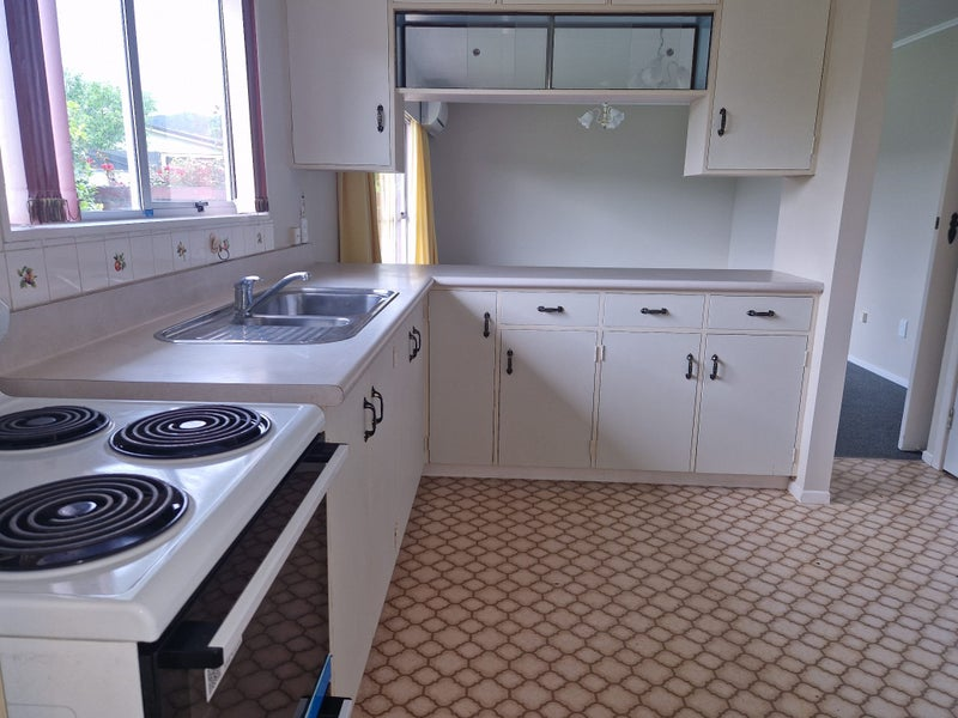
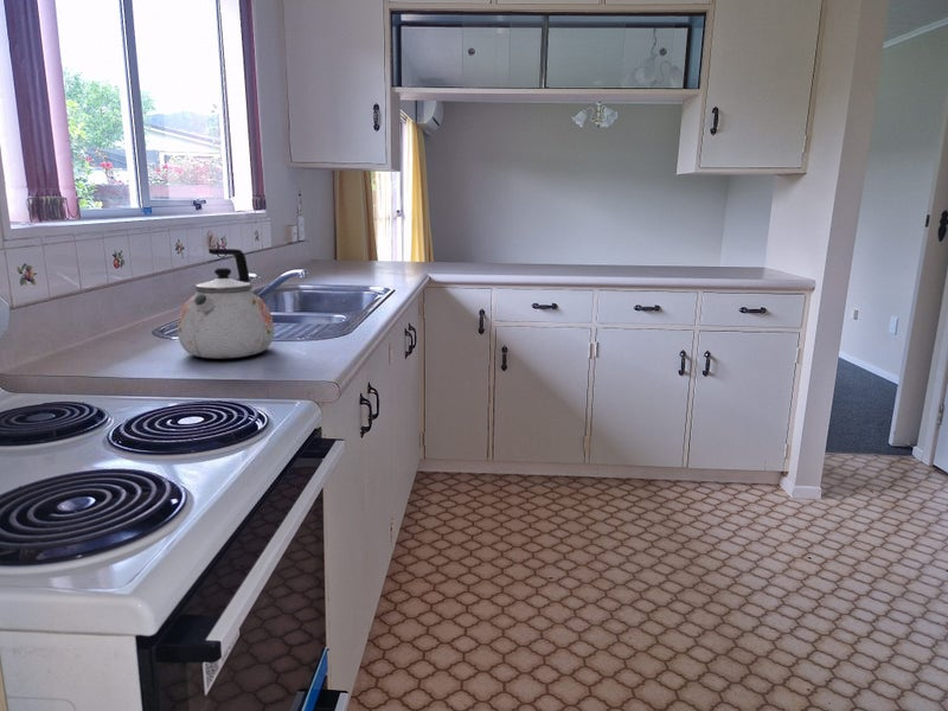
+ kettle (224, 301)
